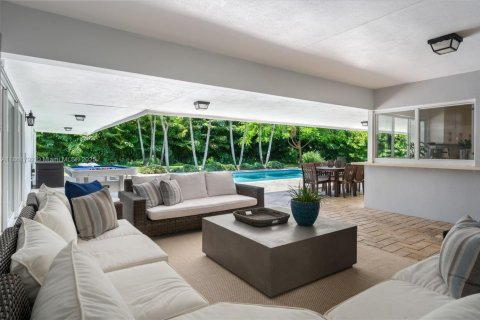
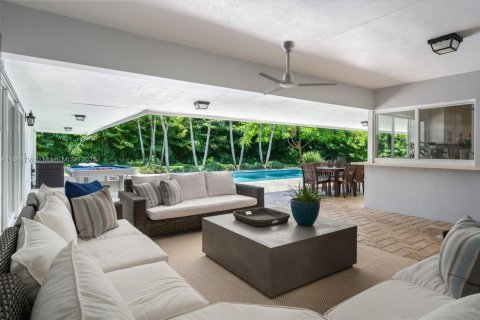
+ ceiling fan (289, 63)
